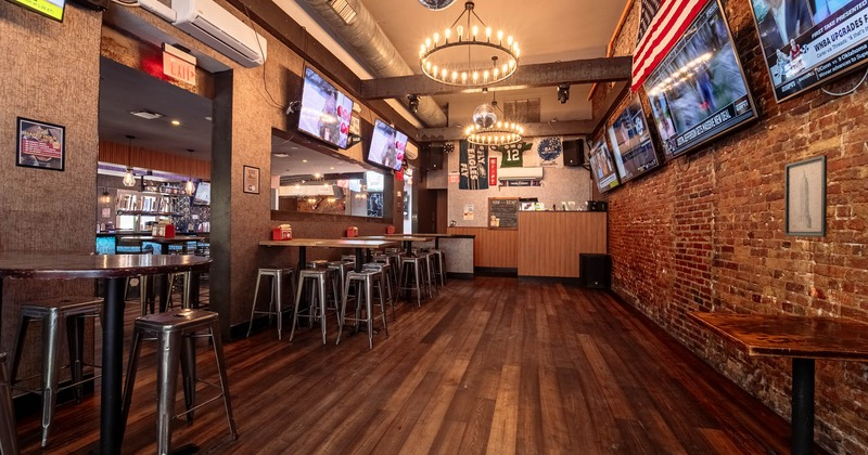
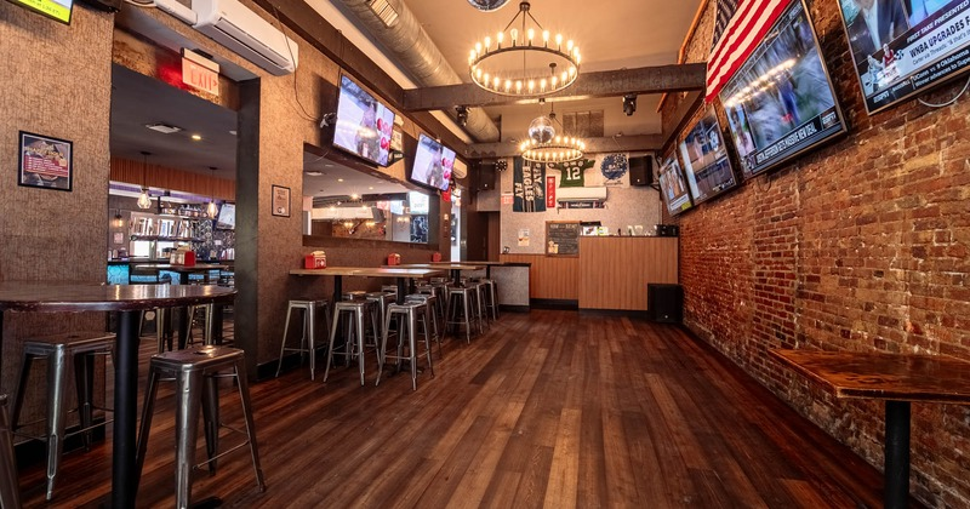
- wall art (804, 198)
